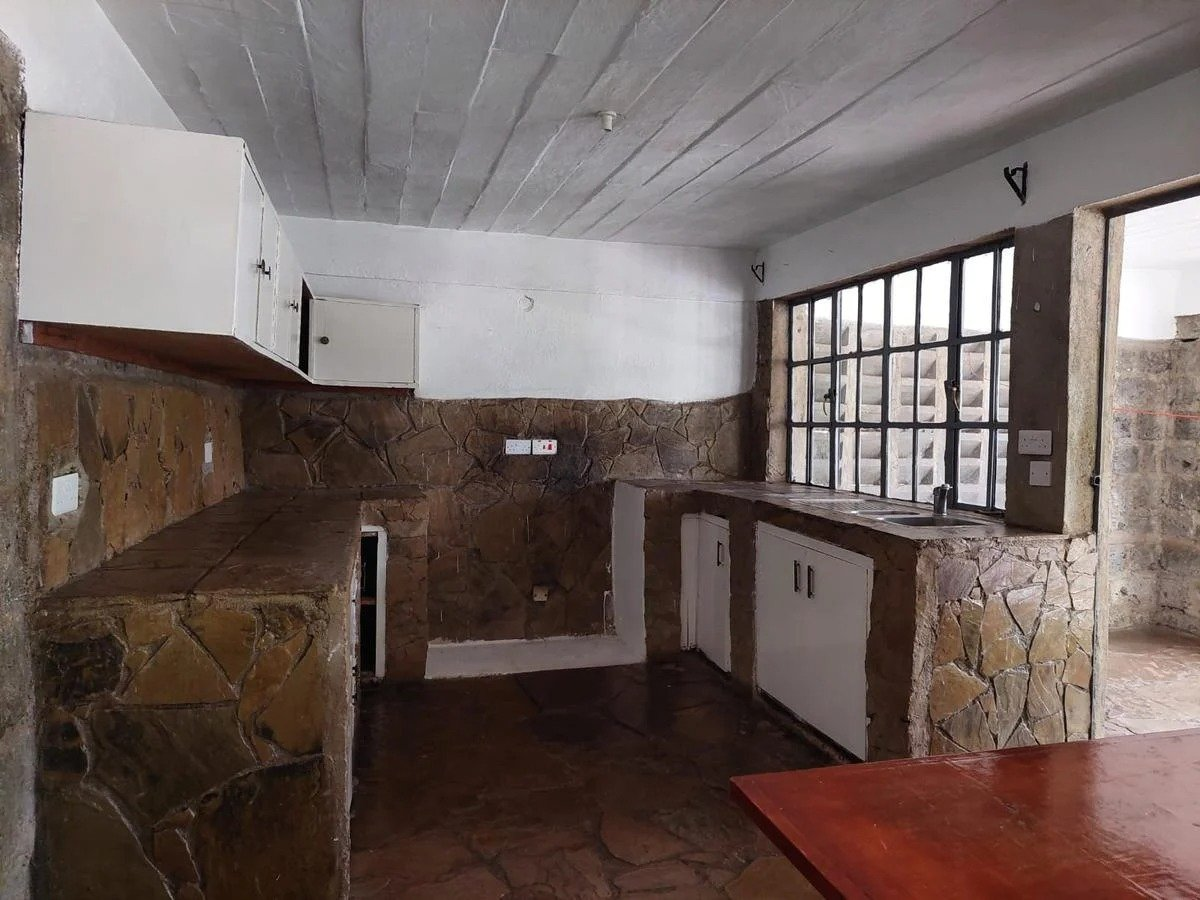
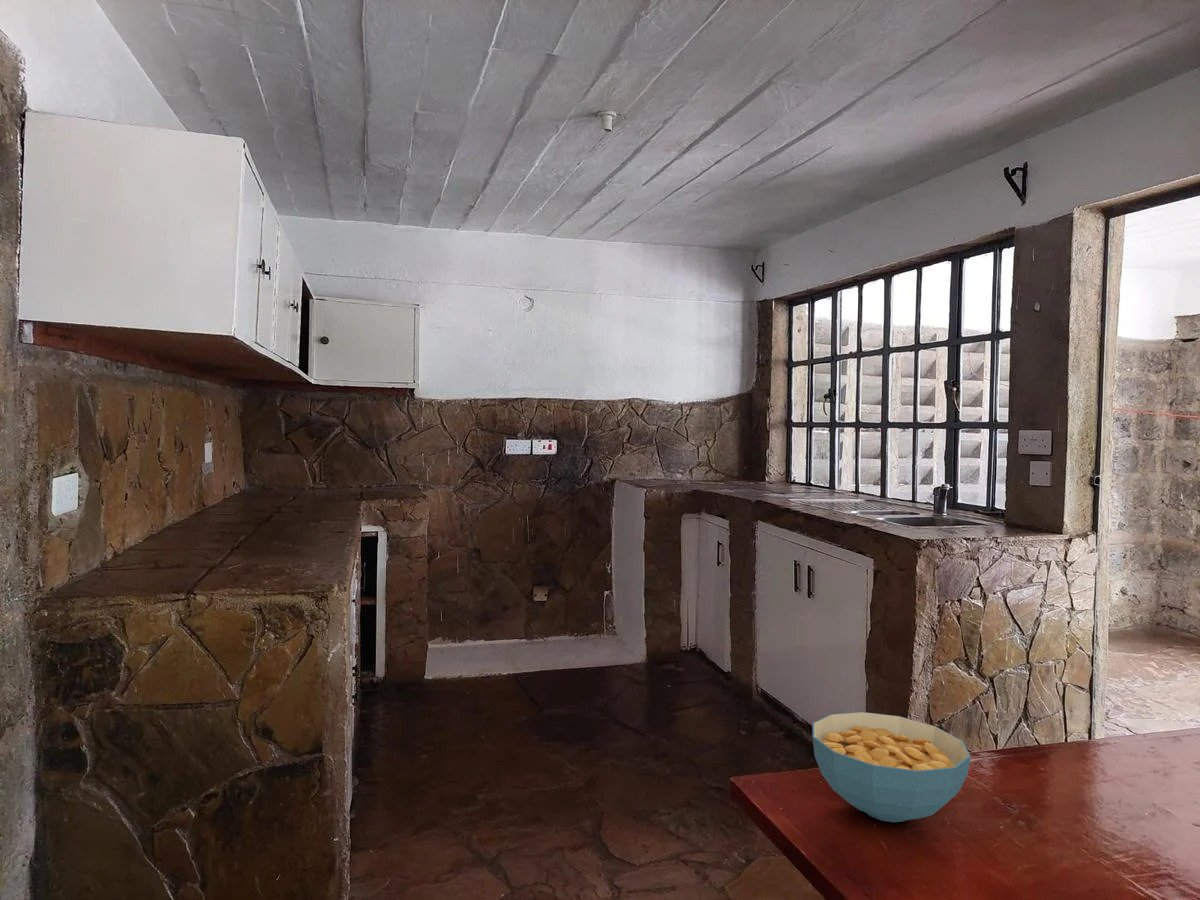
+ cereal bowl (886, 774)
